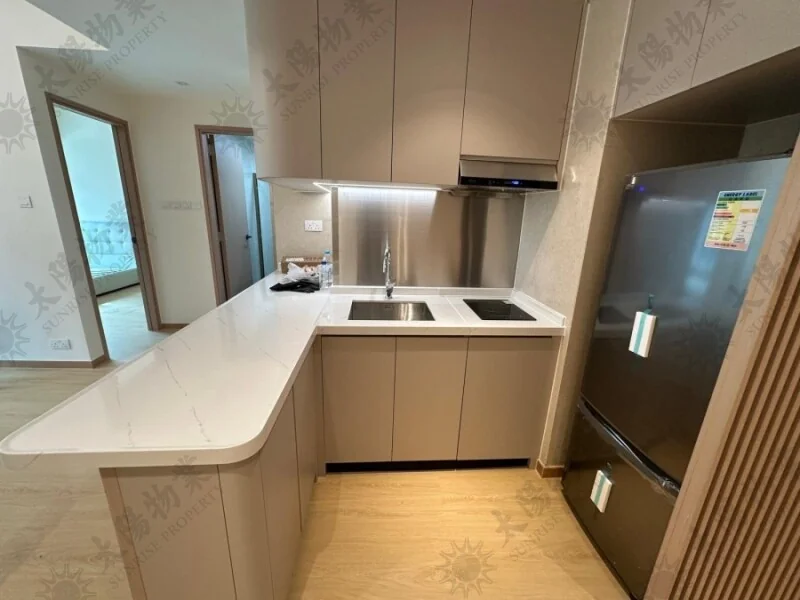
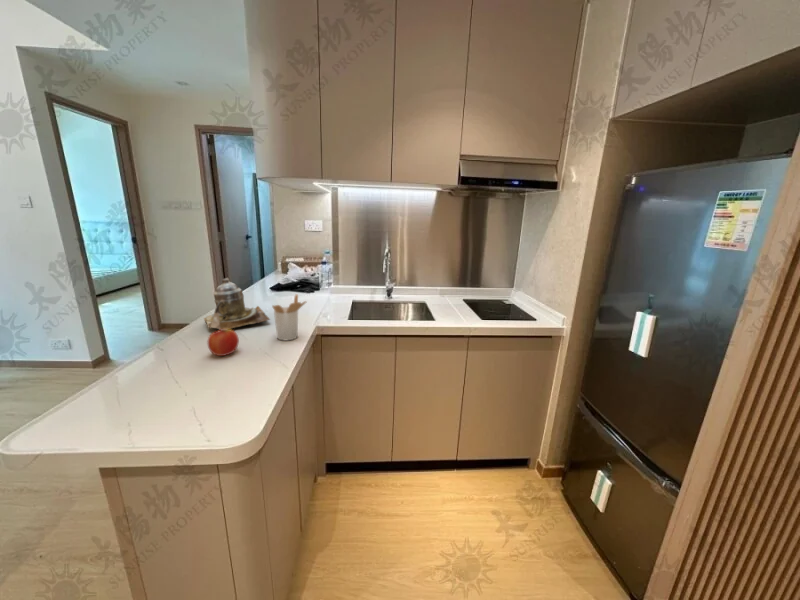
+ fruit (223, 340)
+ teapot (234, 299)
+ utensil holder (290, 318)
